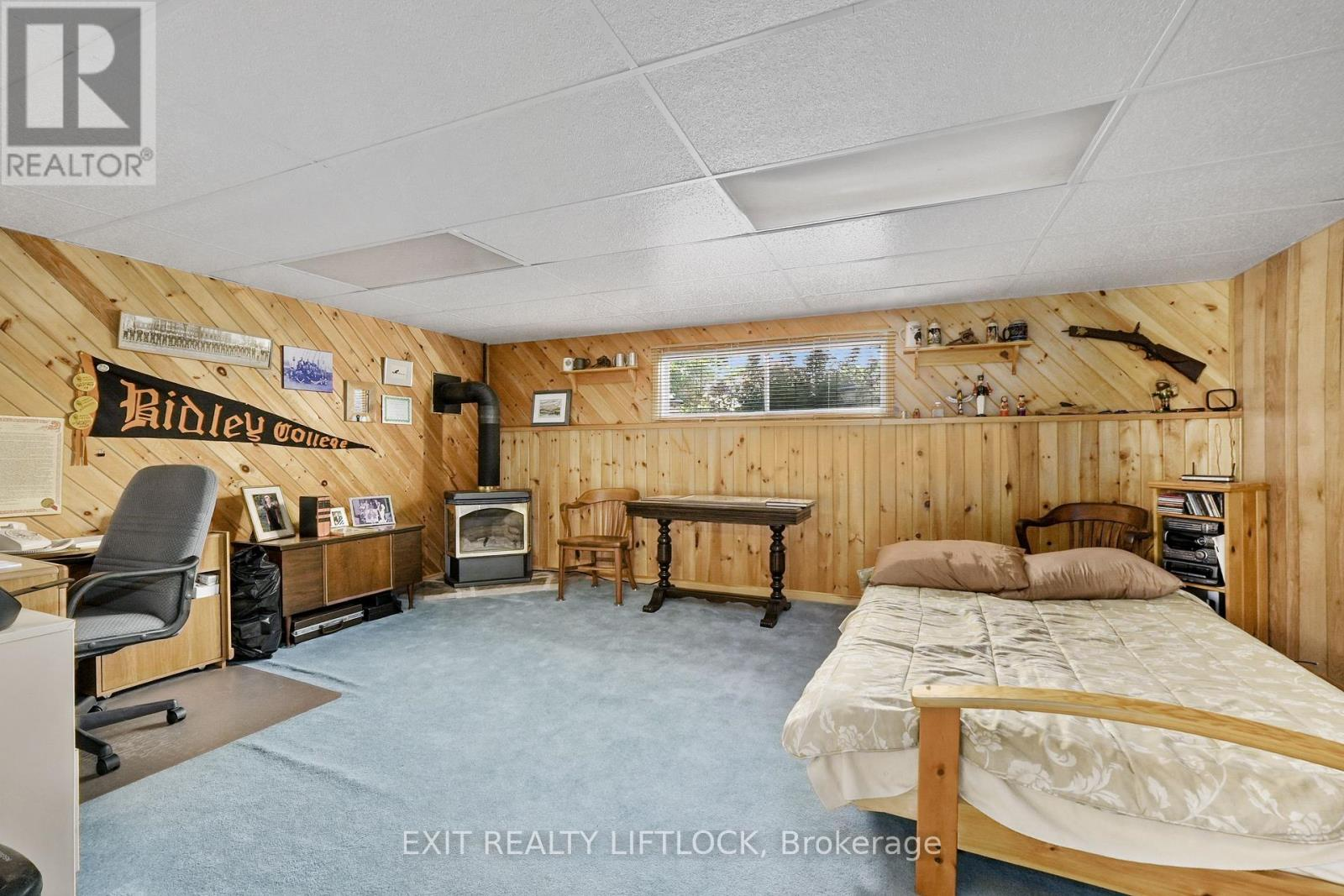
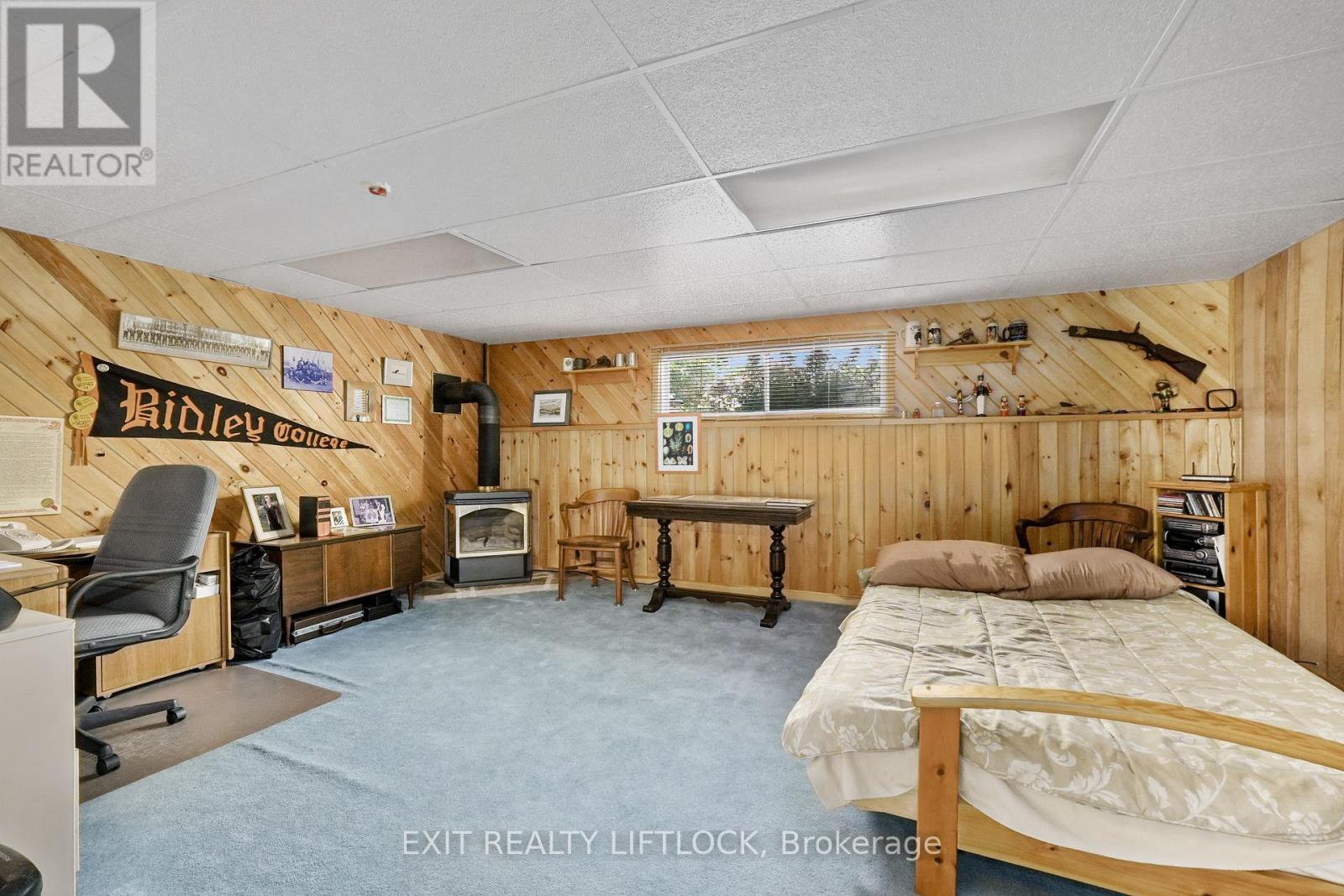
+ wall art (677, 443)
+ smoke detector (377, 190)
